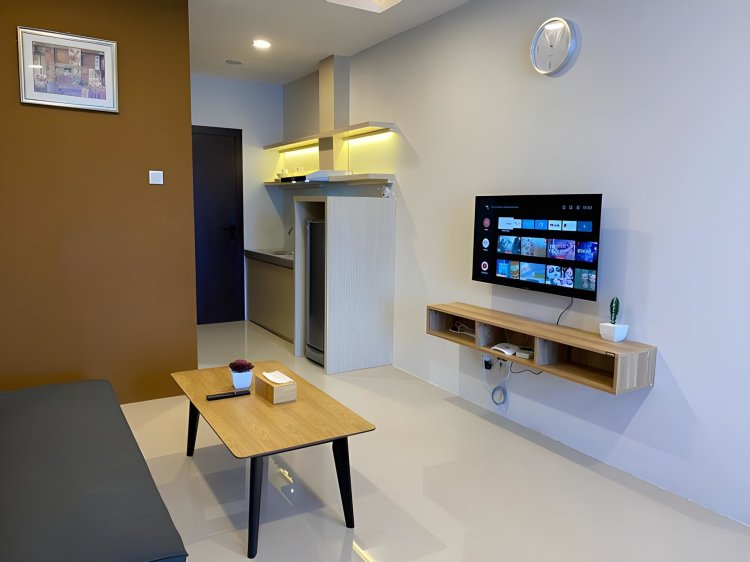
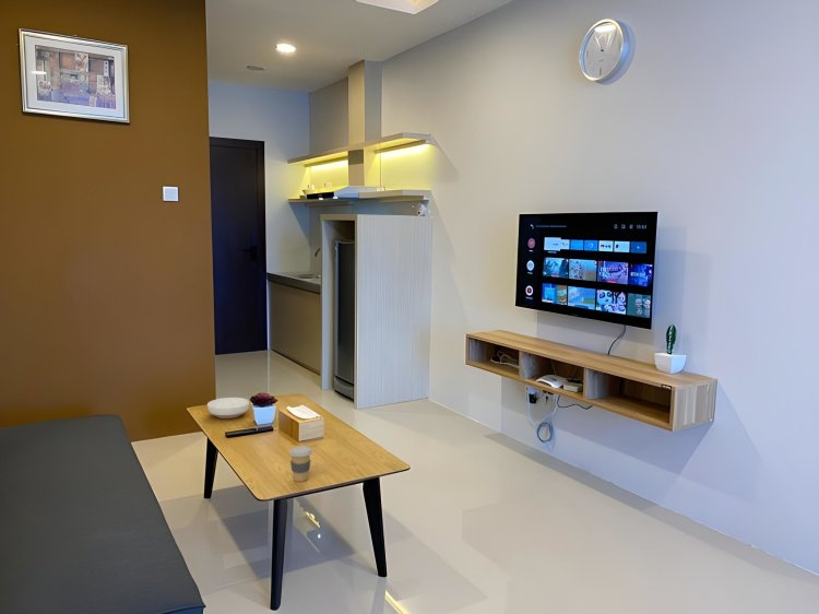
+ coffee cup (300, 463)
+ bowl (228, 409)
